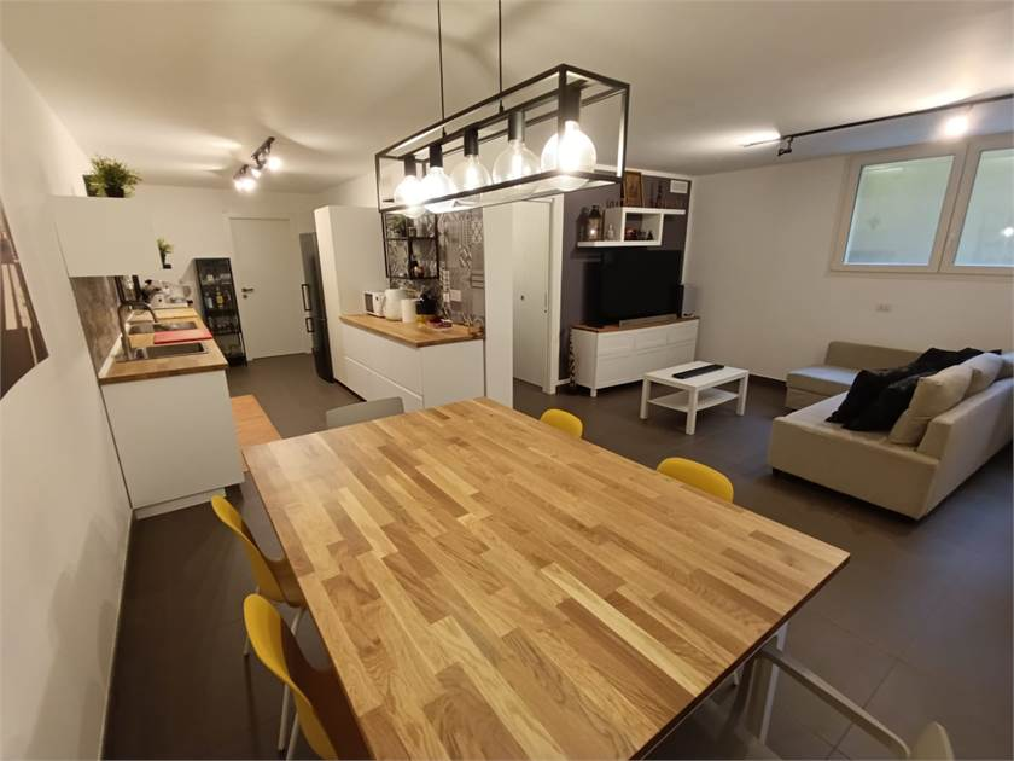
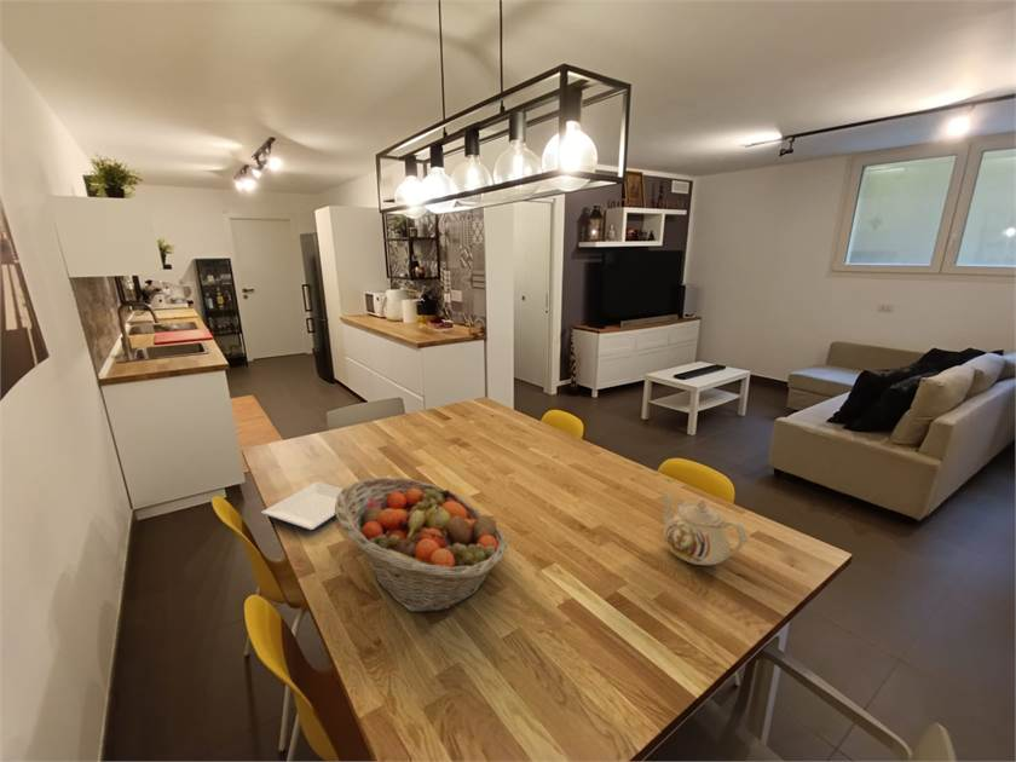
+ teapot (698, 527)
+ plate (314, 504)
+ fruit basket (421, 531)
